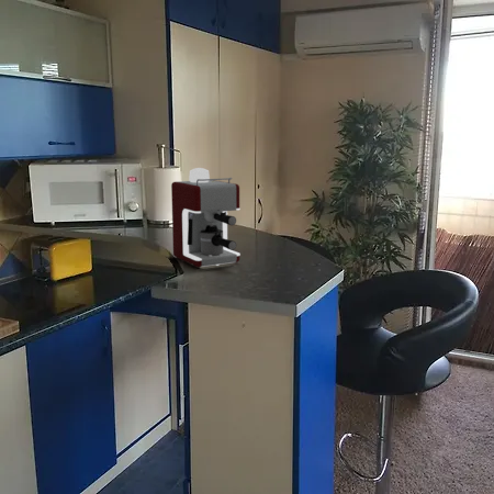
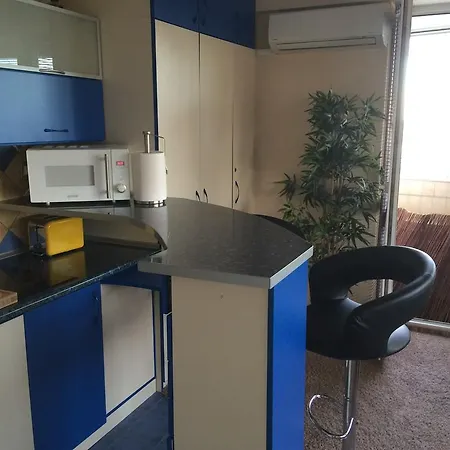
- coffee maker (211, 216)
